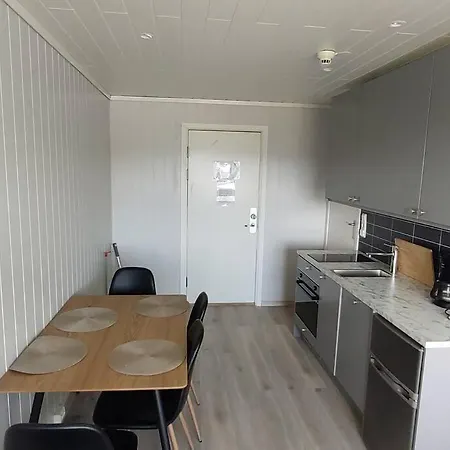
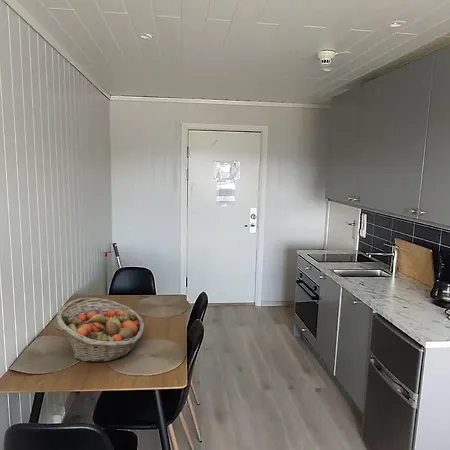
+ fruit basket (102, 327)
